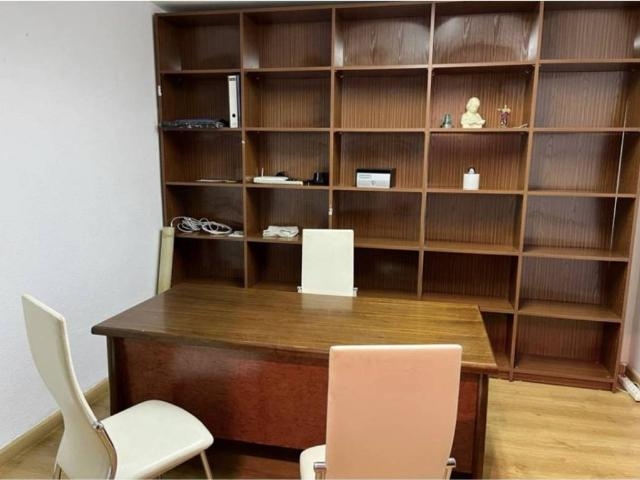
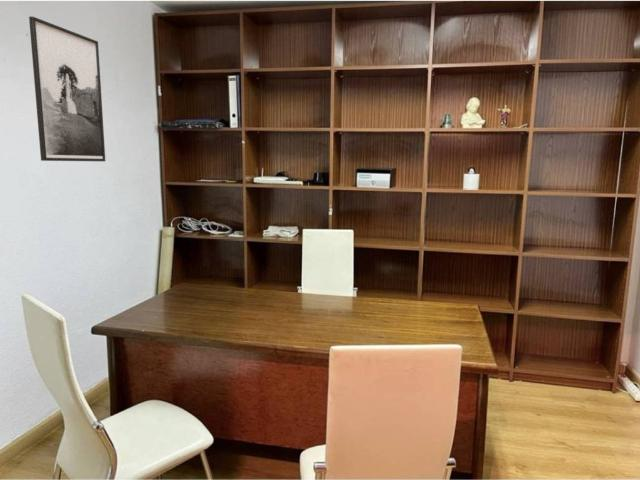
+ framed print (71, 96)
